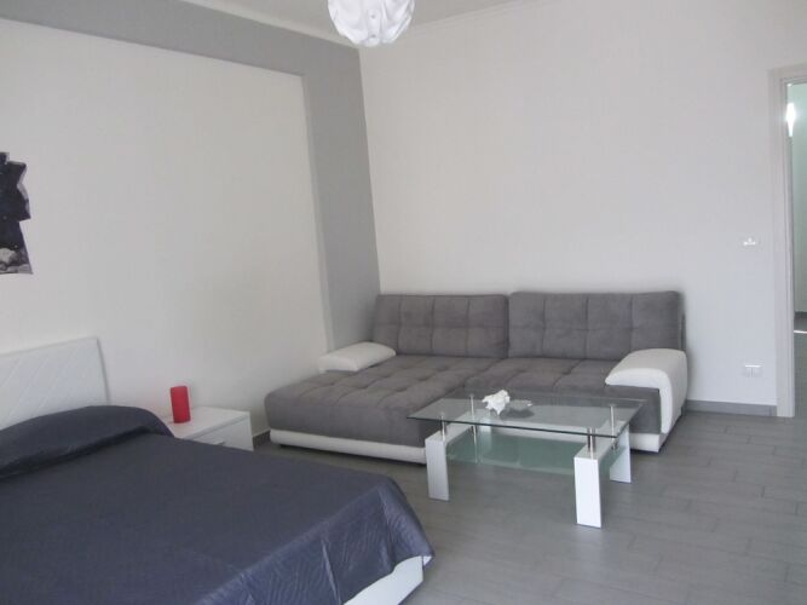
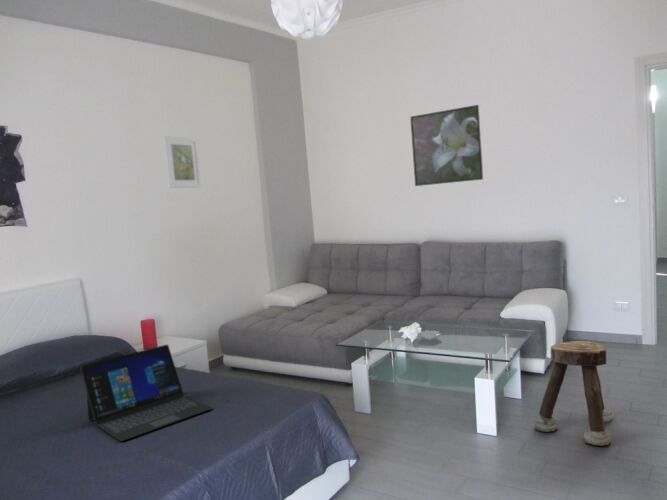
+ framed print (182, 162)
+ laptop (146, 387)
+ stool (584, 384)
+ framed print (445, 147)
